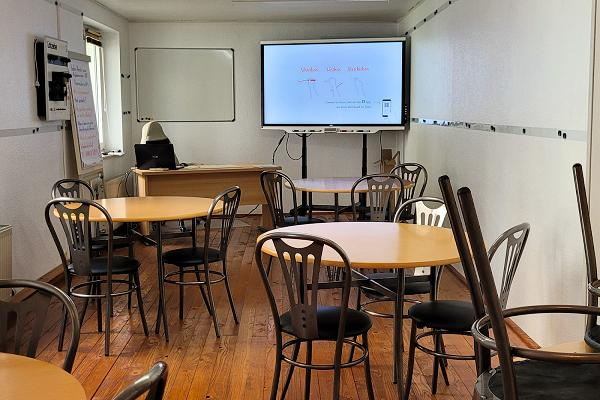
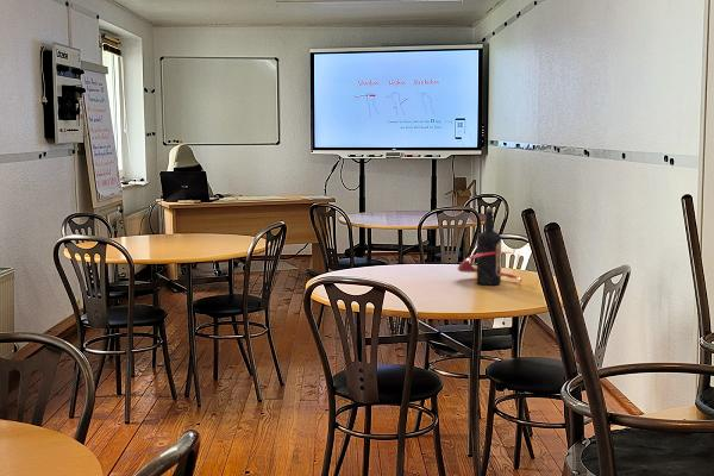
+ bottle (489, 245)
